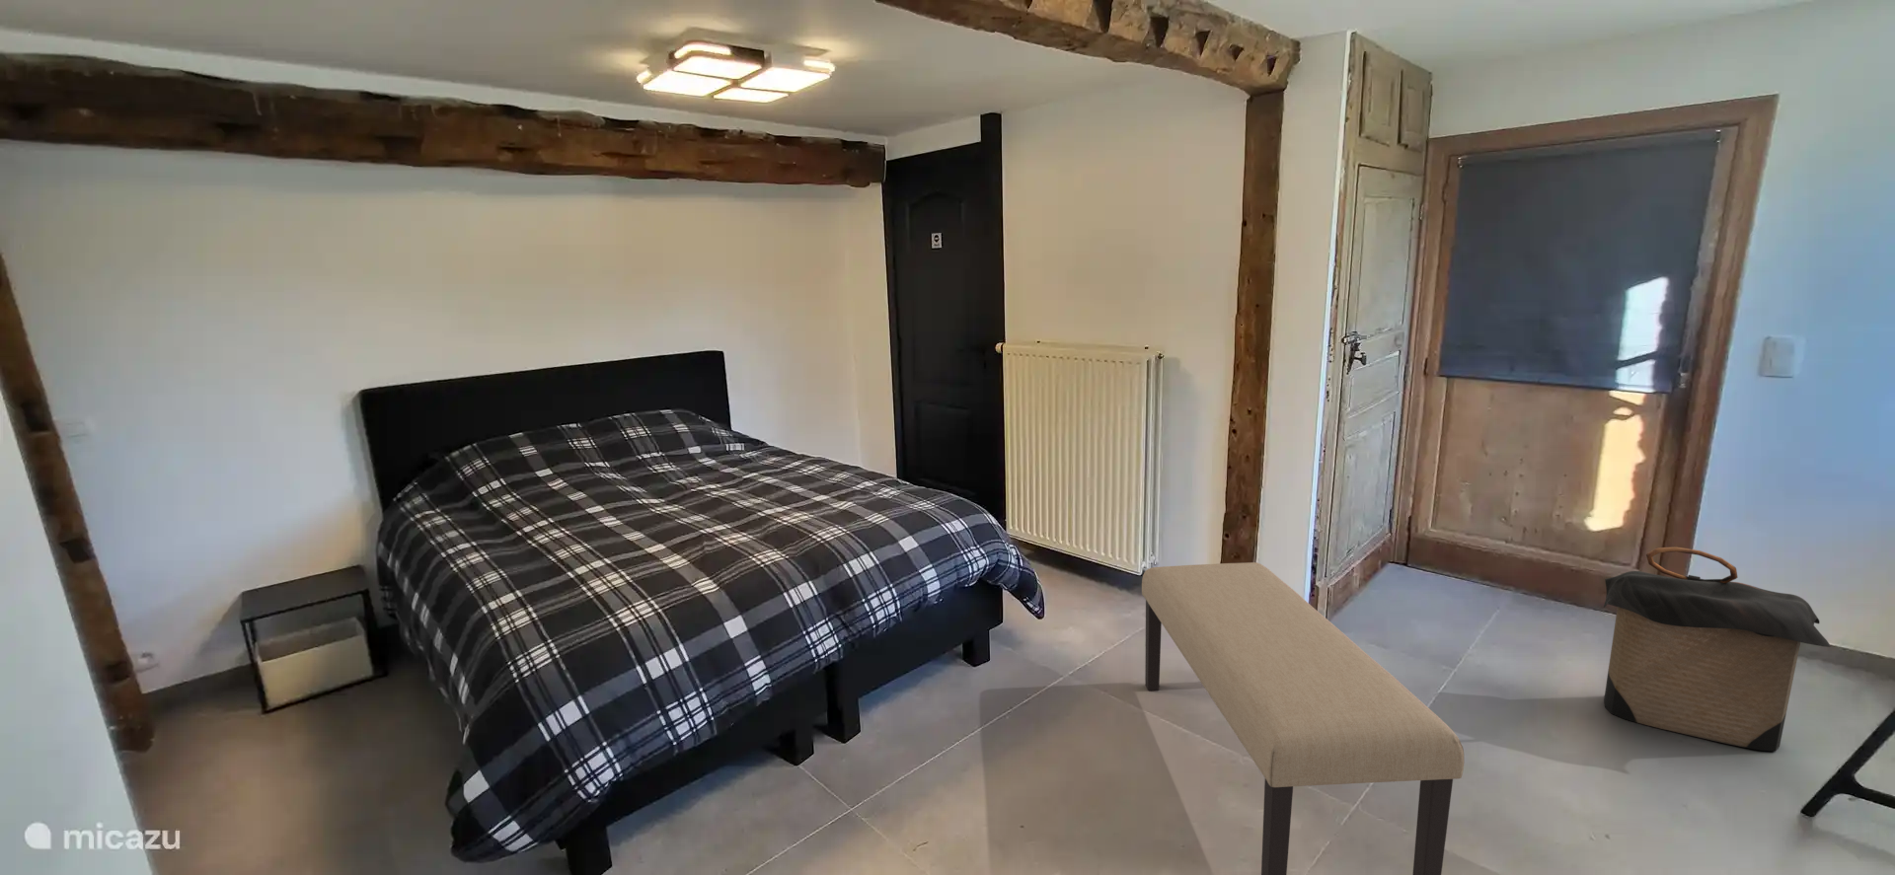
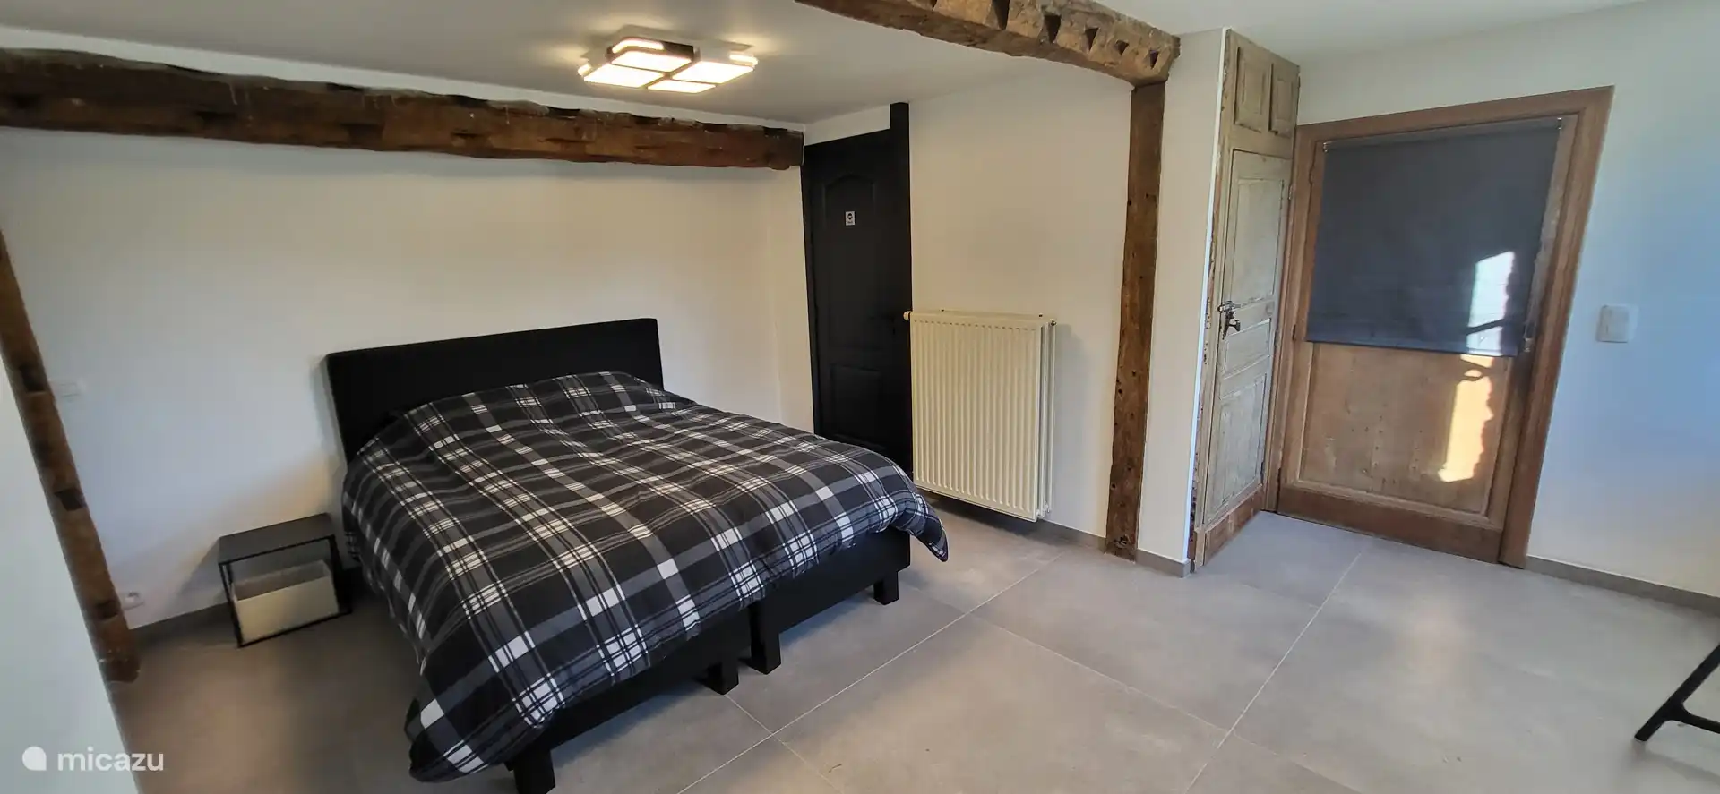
- laundry hamper (1704, 636)
- bench (1263, 700)
